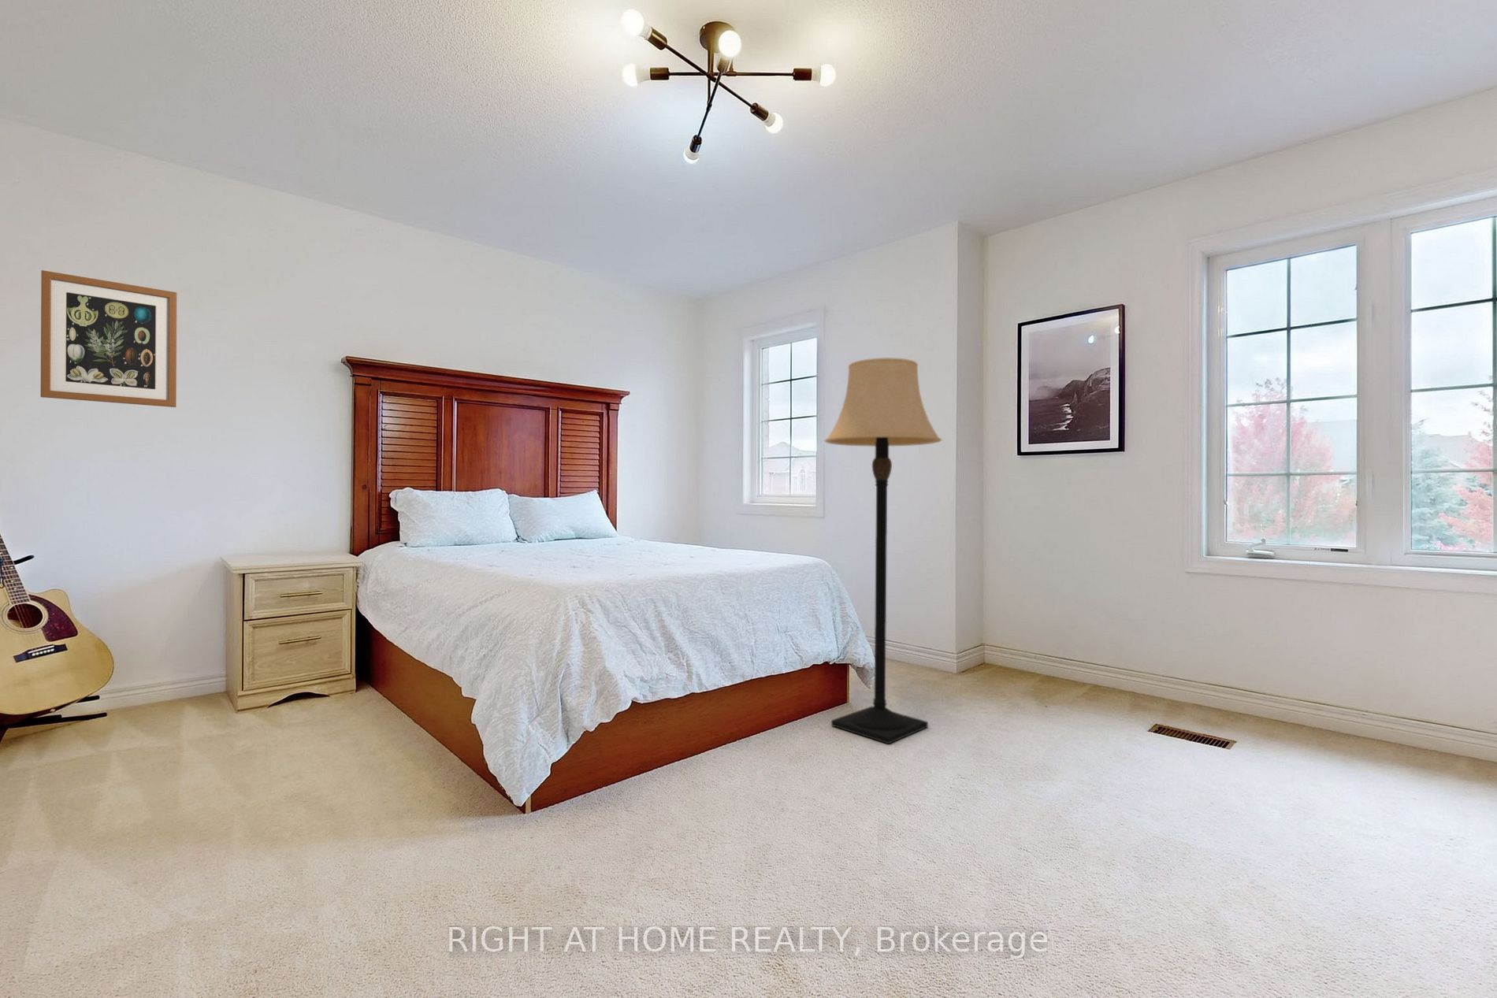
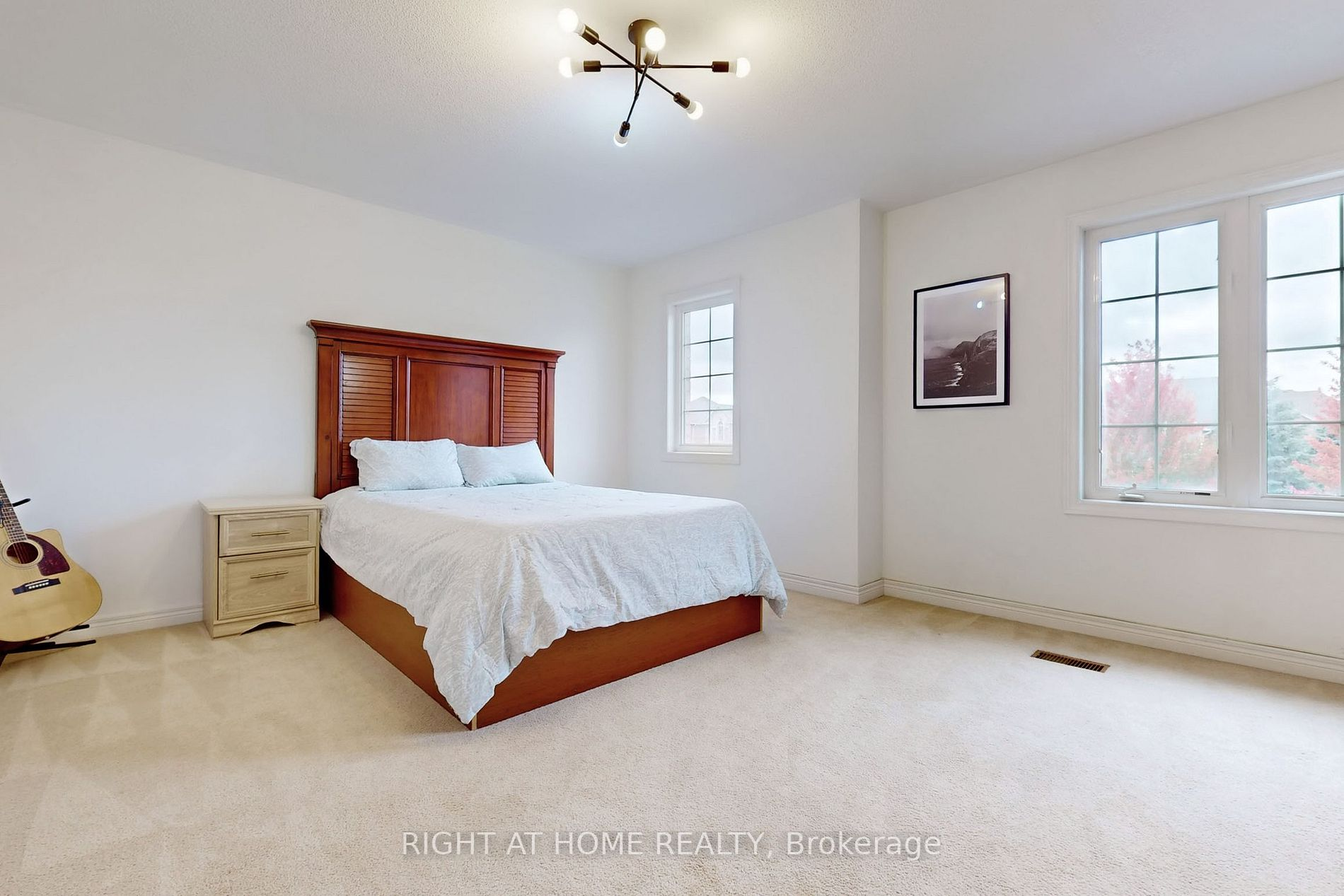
- lamp (881, 545)
- wall art (111, 342)
